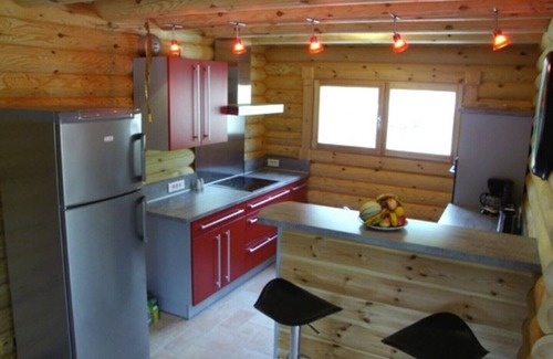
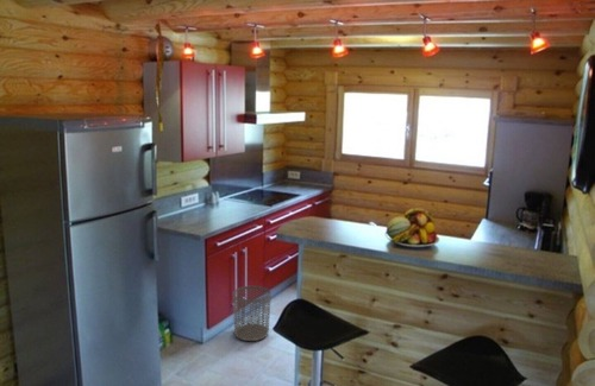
+ waste bin (251, 312)
